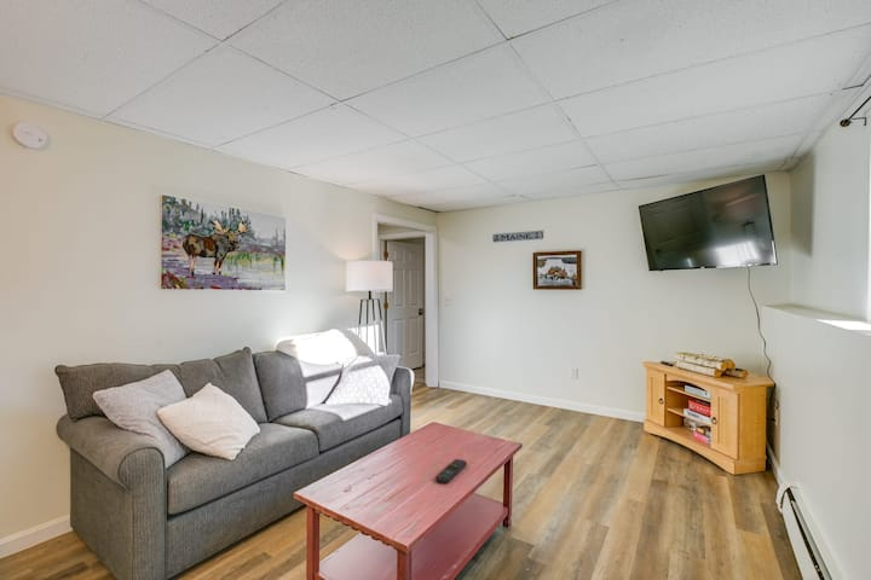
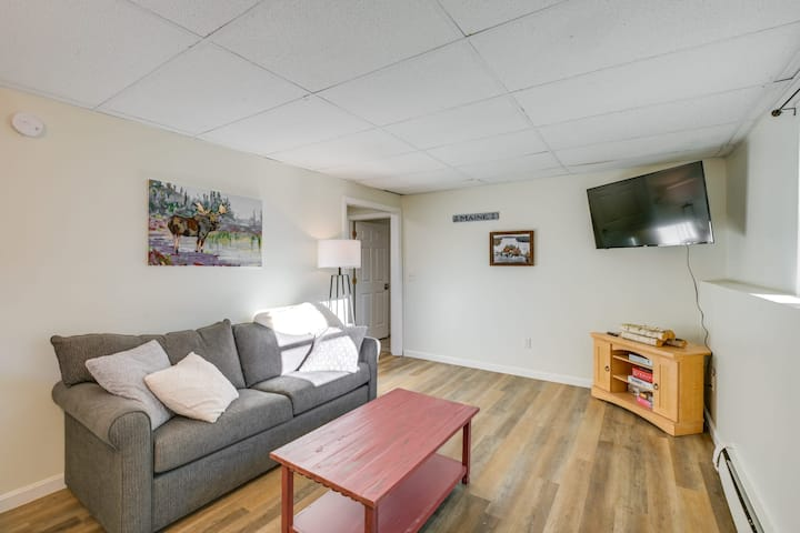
- remote control (451, 470)
